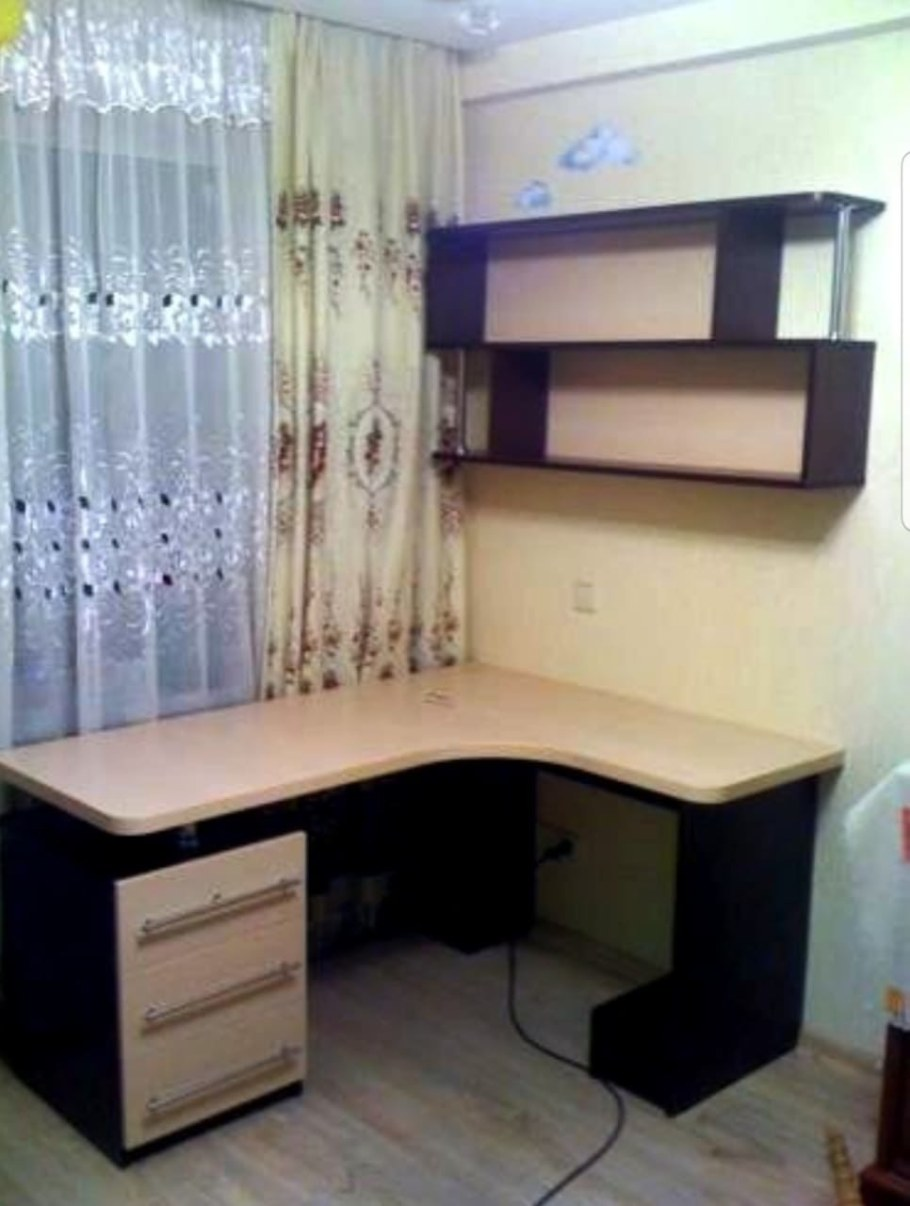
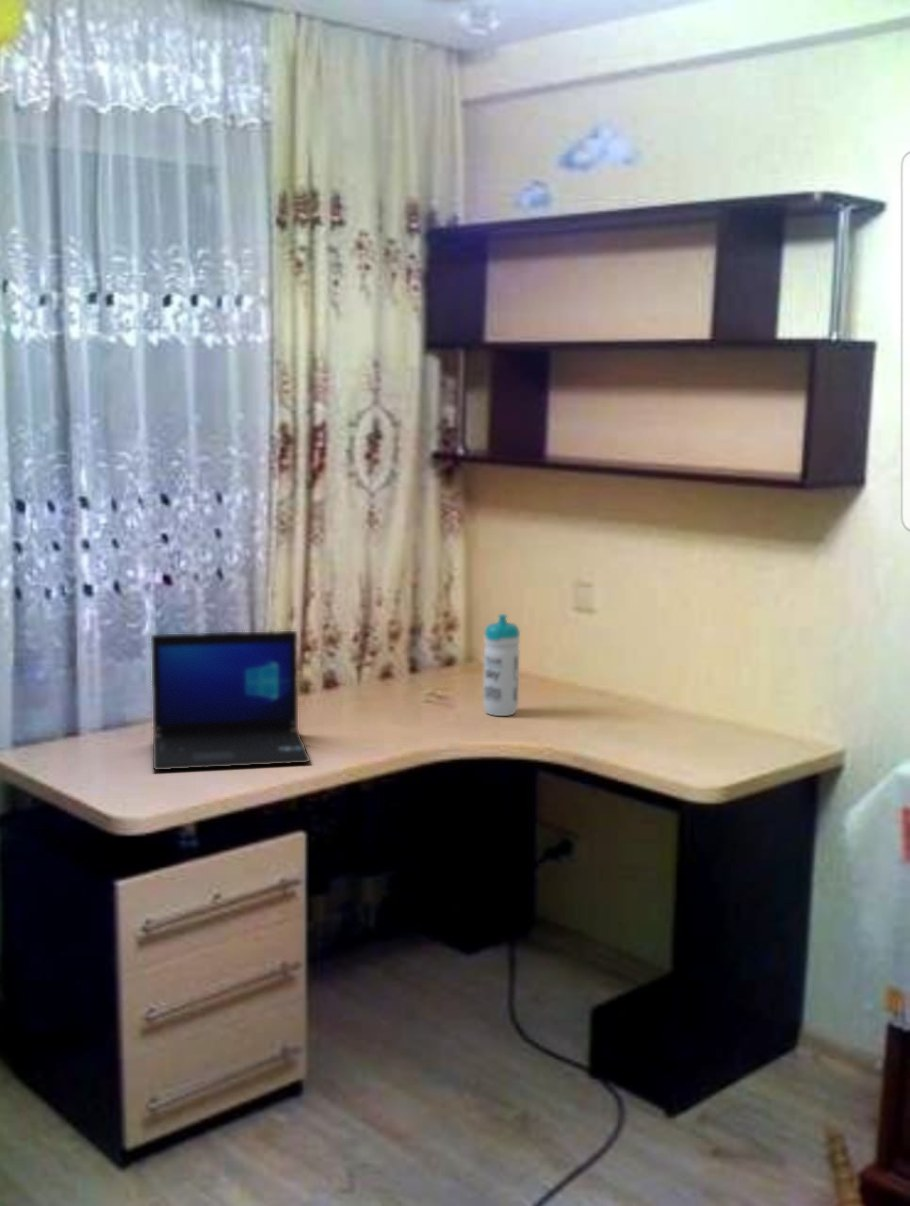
+ water bottle (501, 663)
+ laptop (228, 697)
